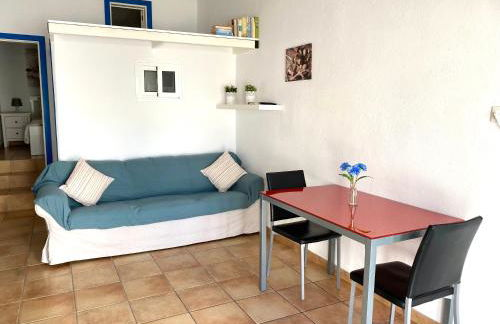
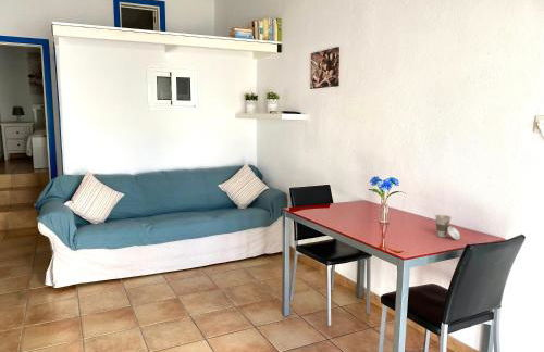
+ cup (447, 227)
